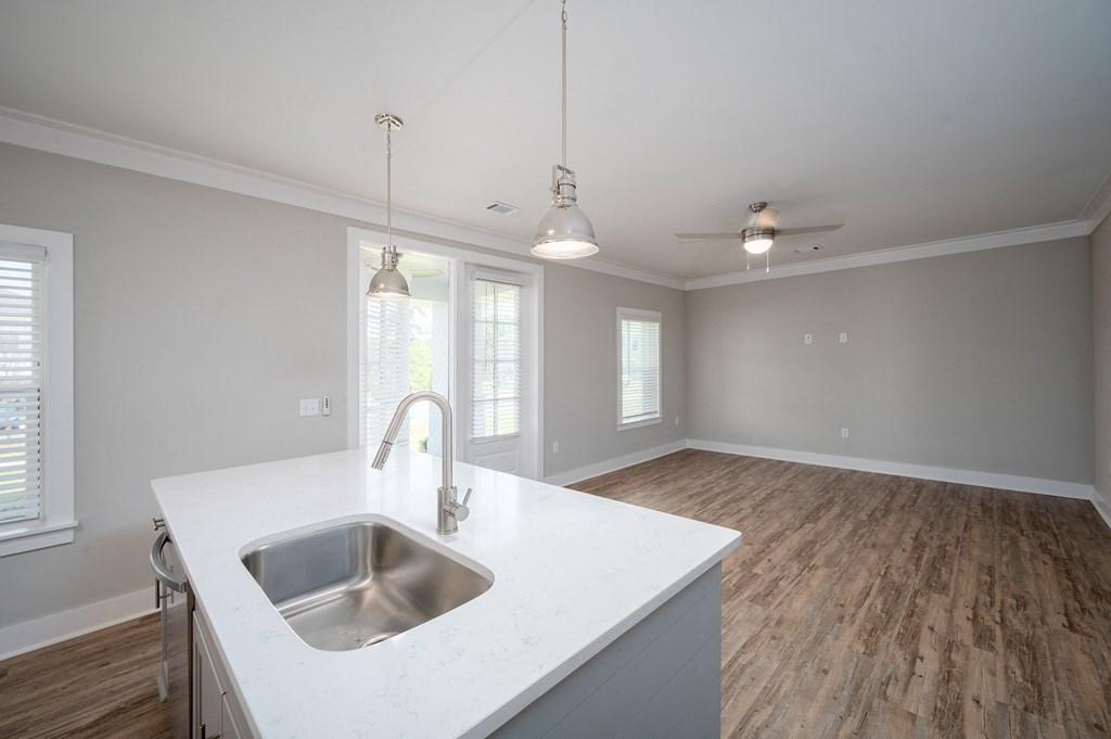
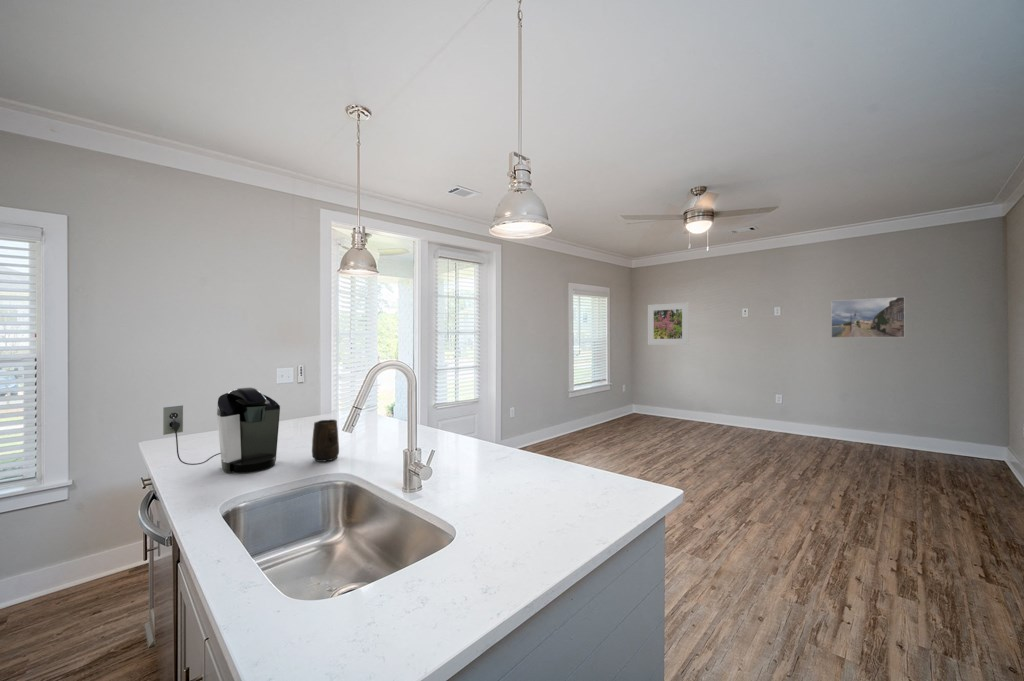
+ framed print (667, 324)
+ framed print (866, 318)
+ mug (326, 440)
+ coffee maker (230, 429)
